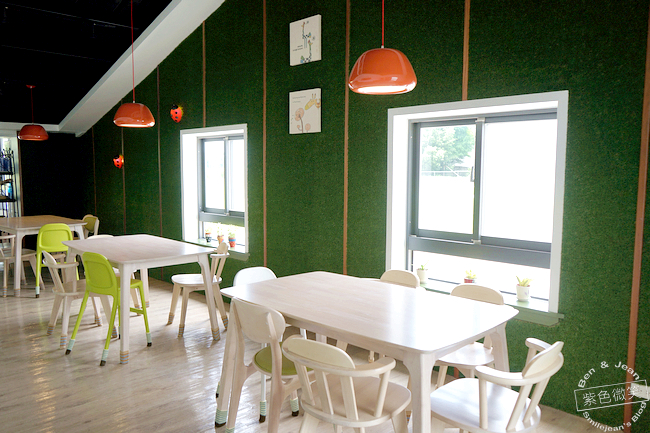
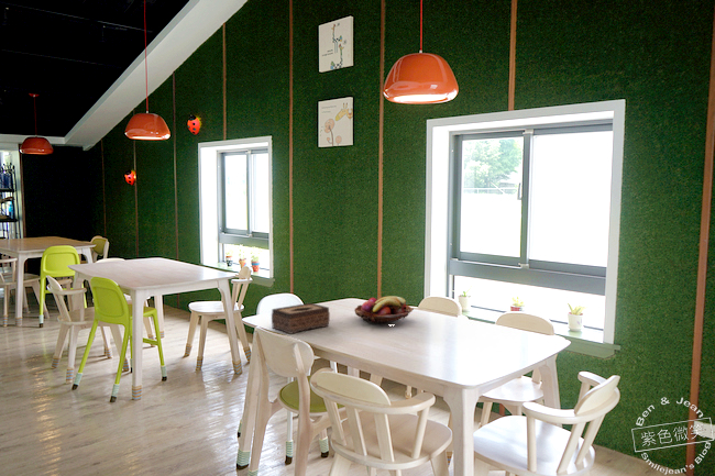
+ fruit basket (383, 308)
+ tissue box (300, 318)
